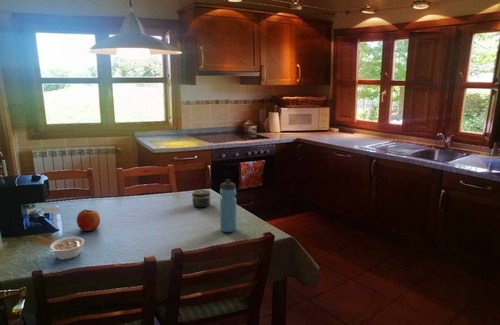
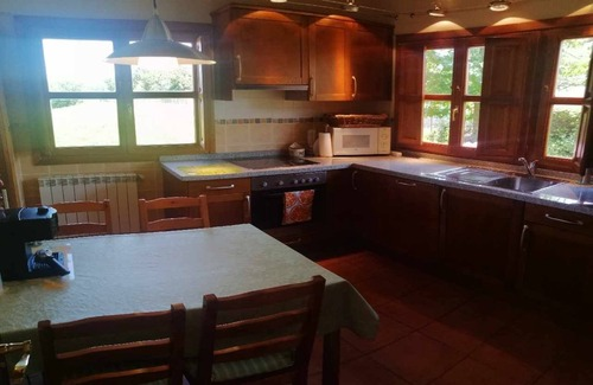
- water bottle (228, 204)
- jar (201, 198)
- legume (67, 248)
- fruit (88, 218)
